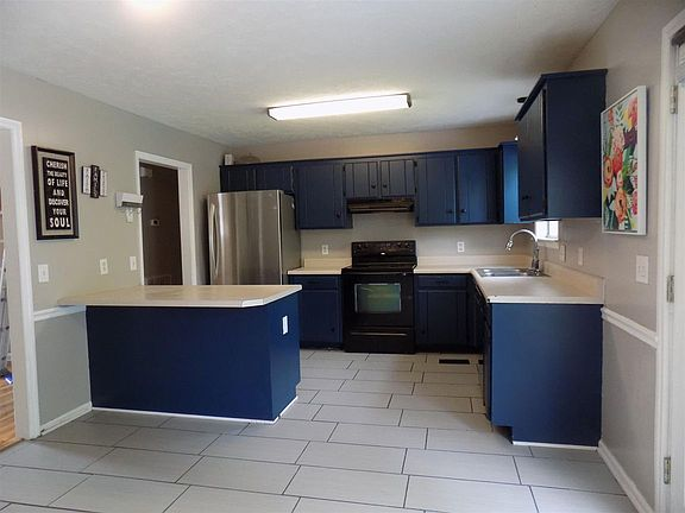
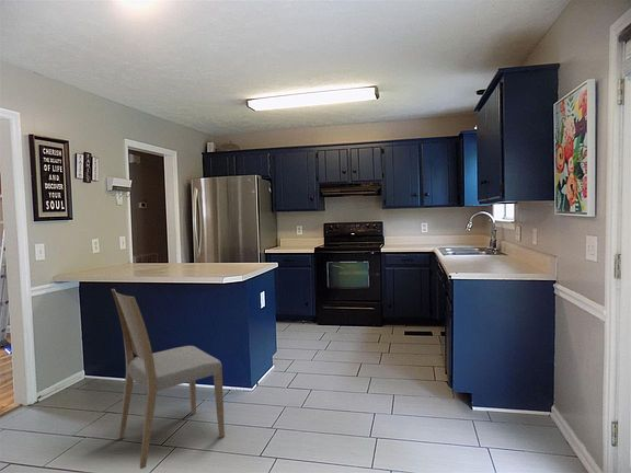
+ dining chair (168, 362)
